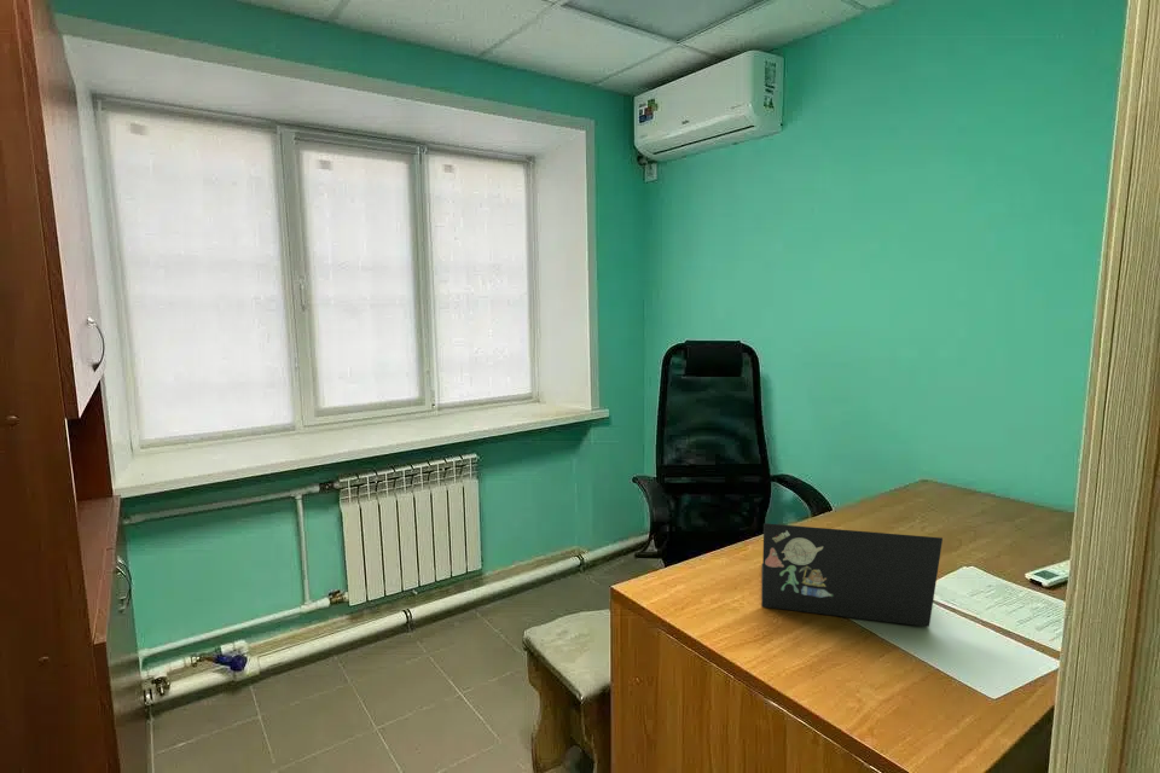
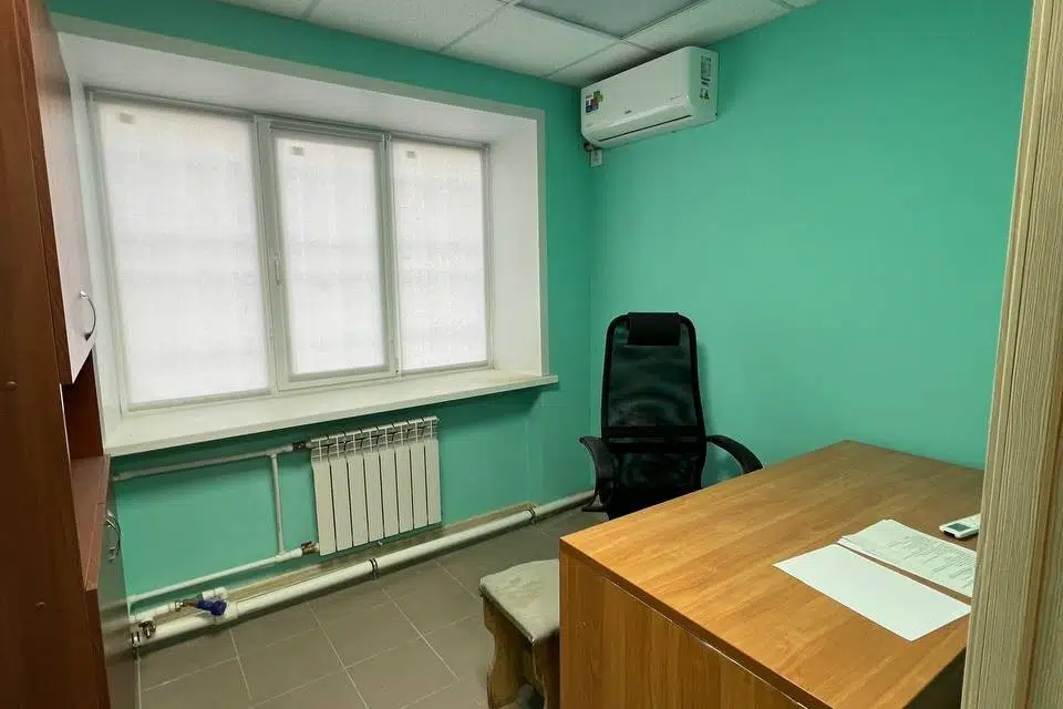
- laptop (839, 554)
